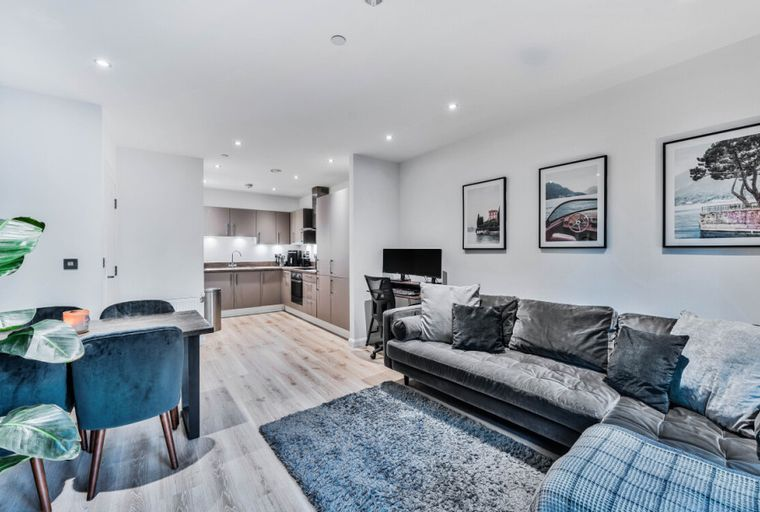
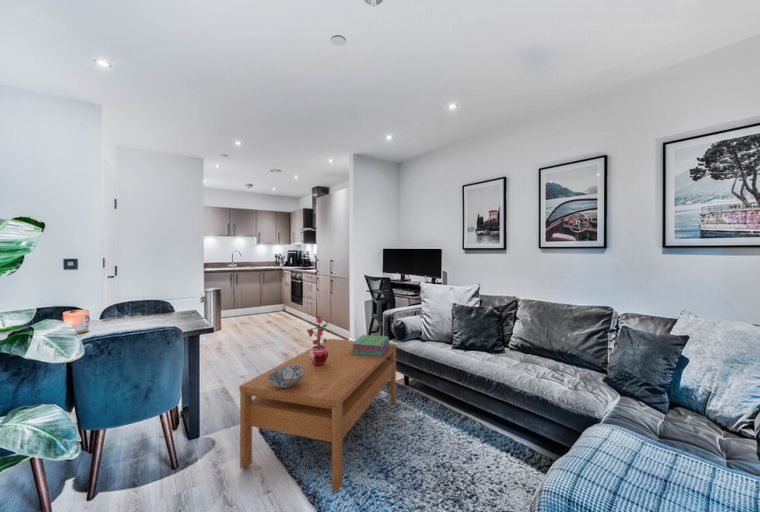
+ coffee table (332, 395)
+ decorative bowl (286, 378)
+ stack of books (371, 344)
+ potted plant (319, 340)
